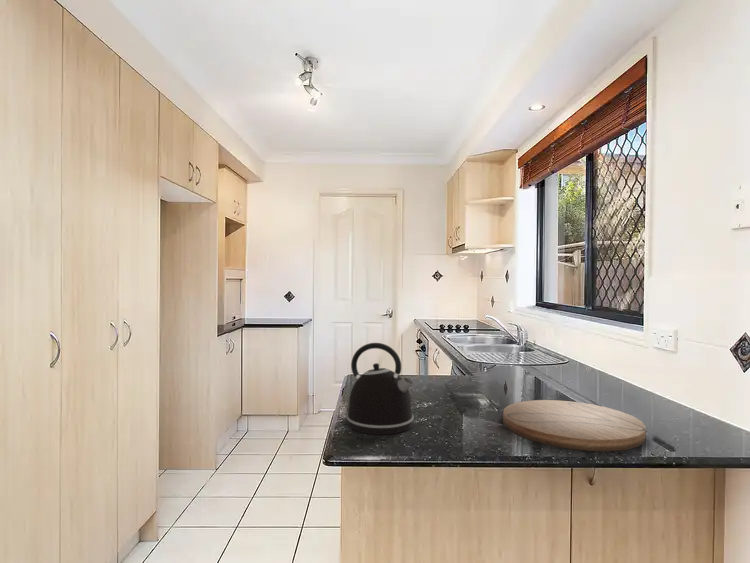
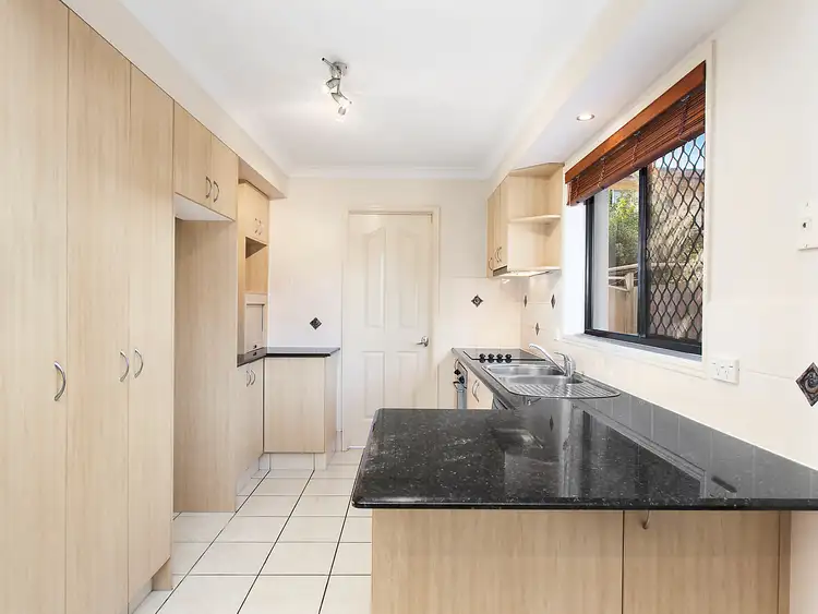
- cutting board (570, 422)
- kettle (379, 383)
